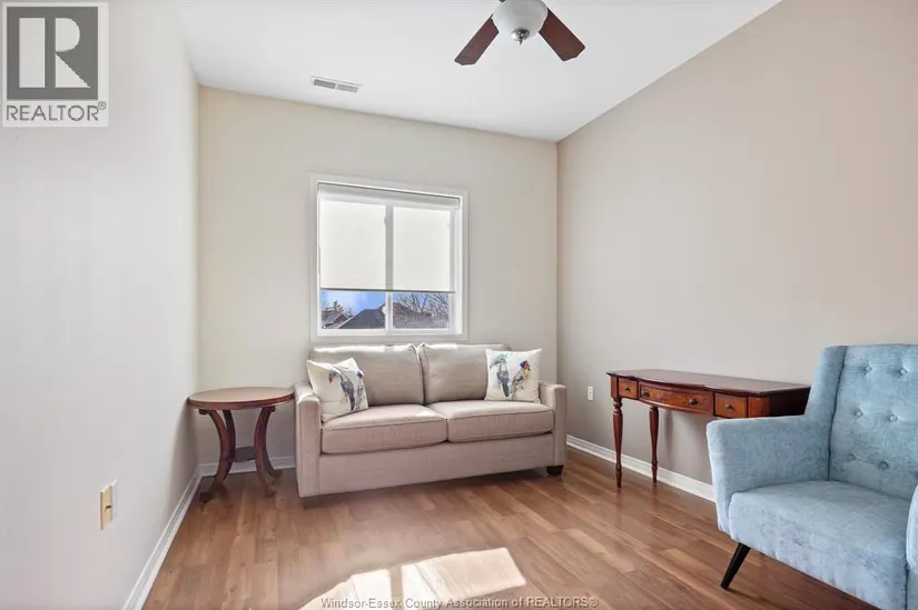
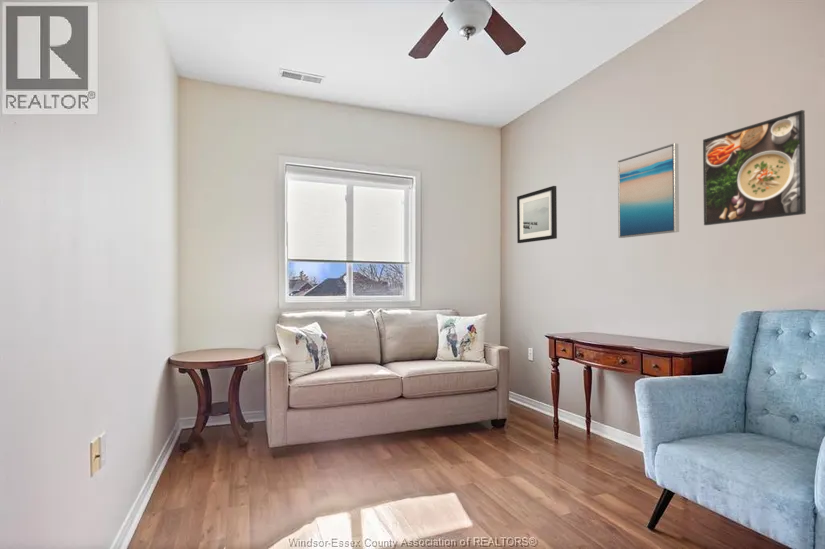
+ wall art (646, 193)
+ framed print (749, 173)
+ wall art (535, 216)
